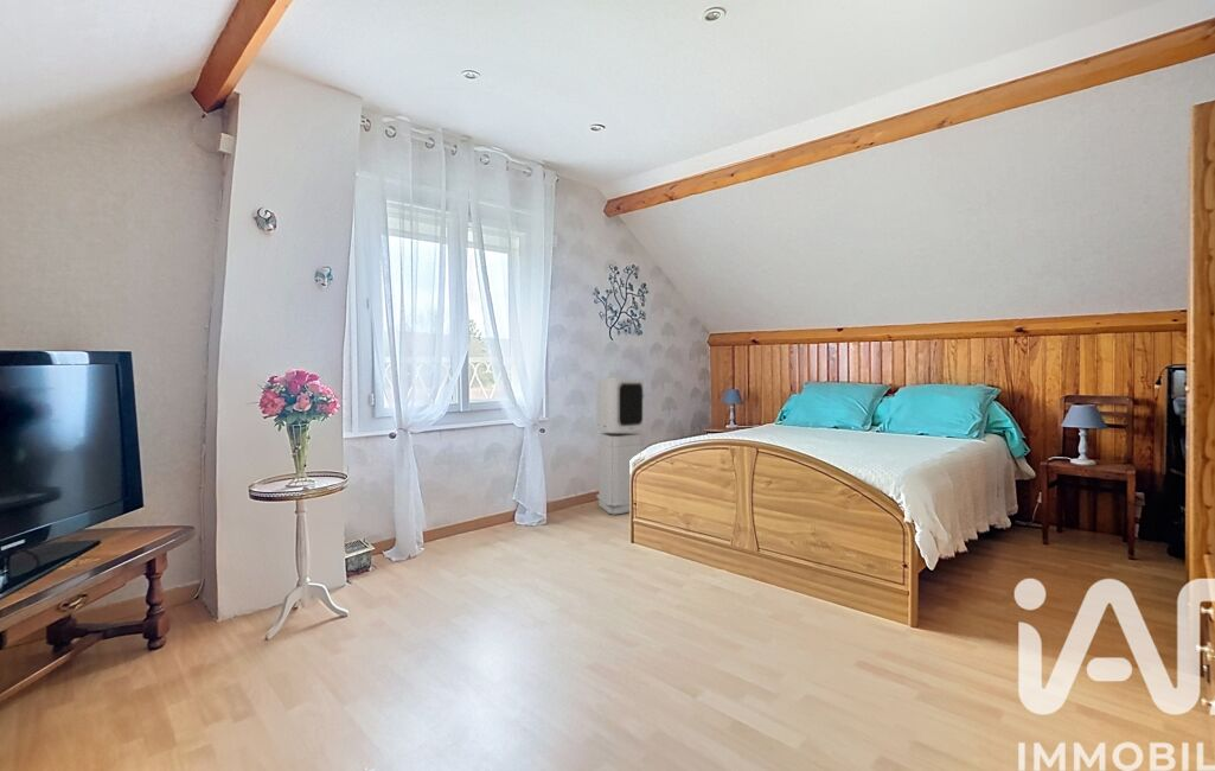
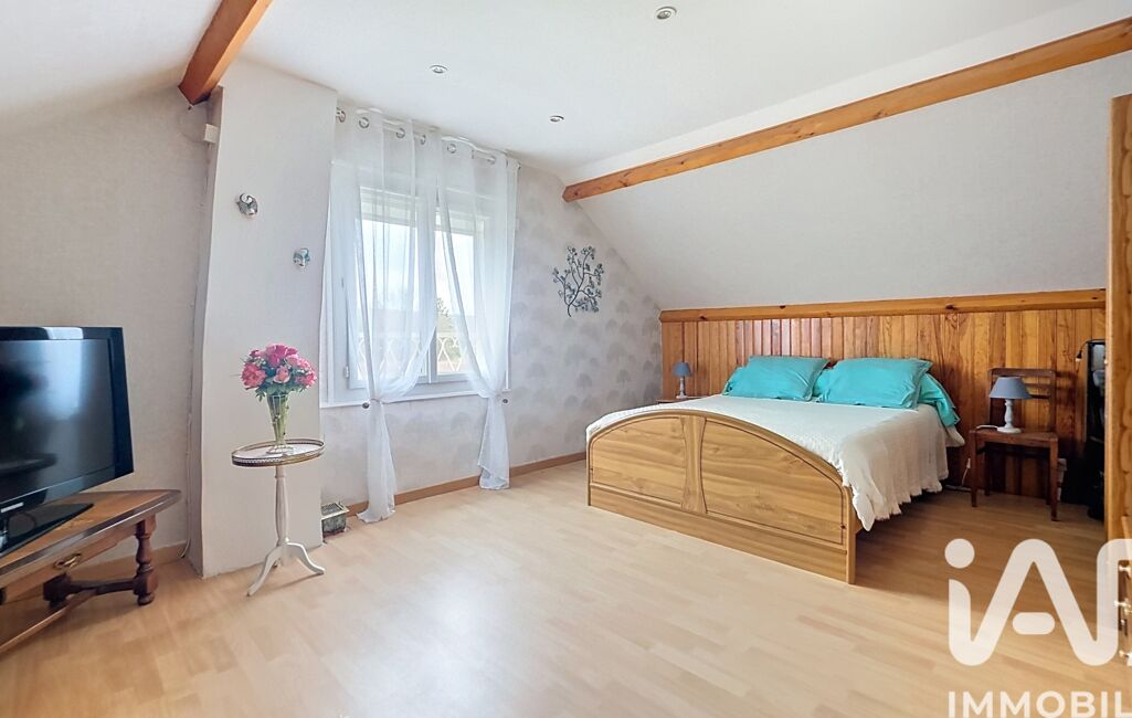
- air purifier (614, 442)
